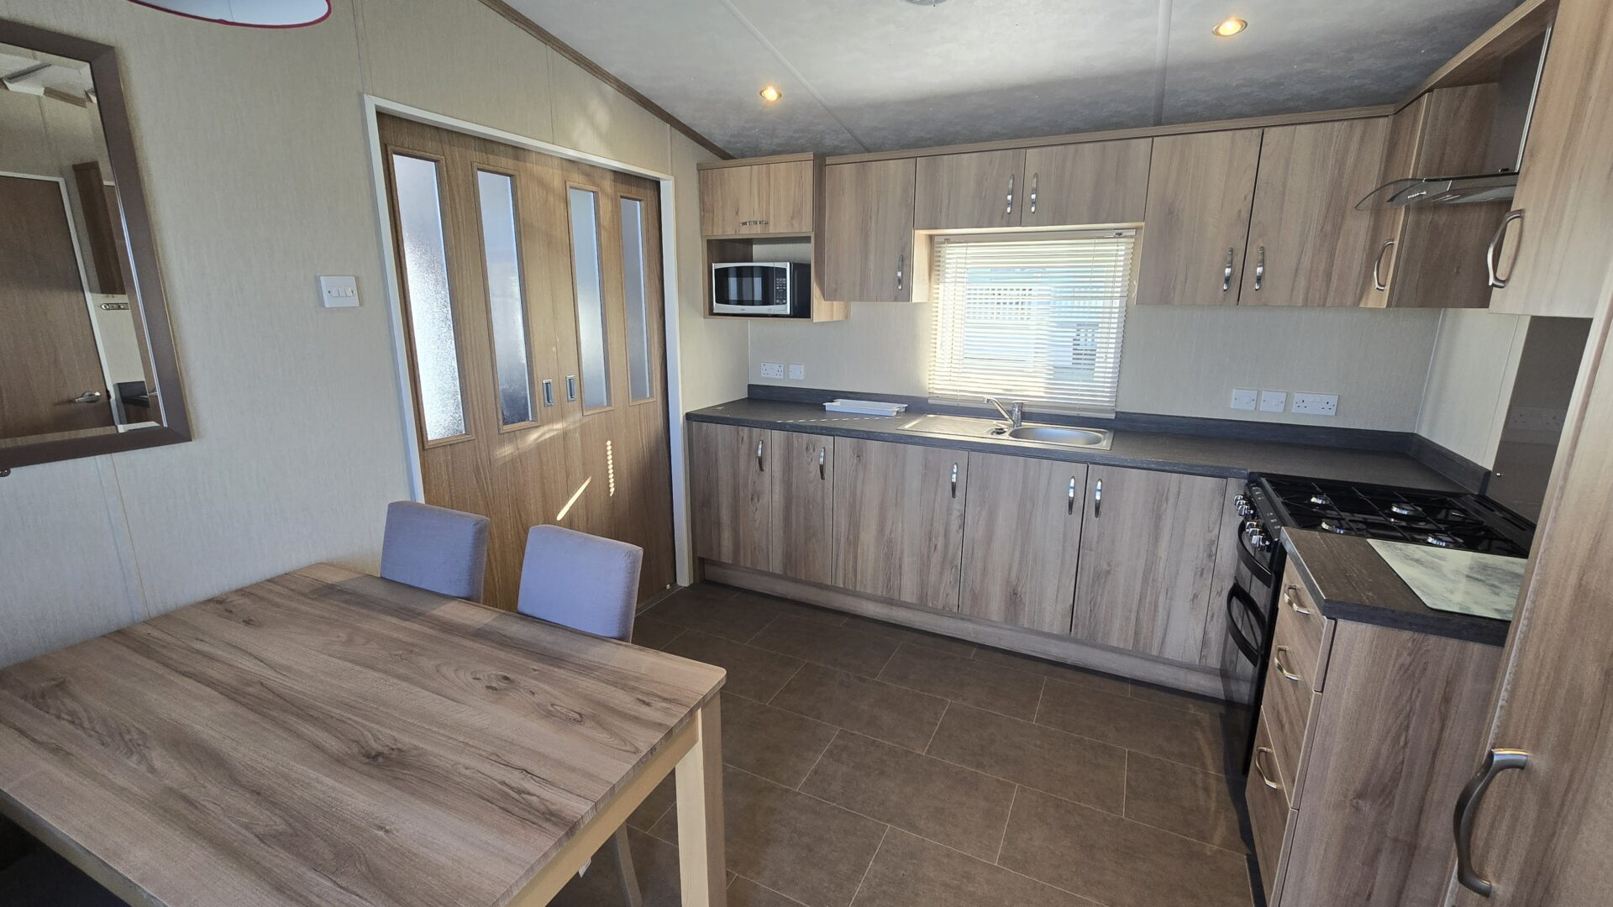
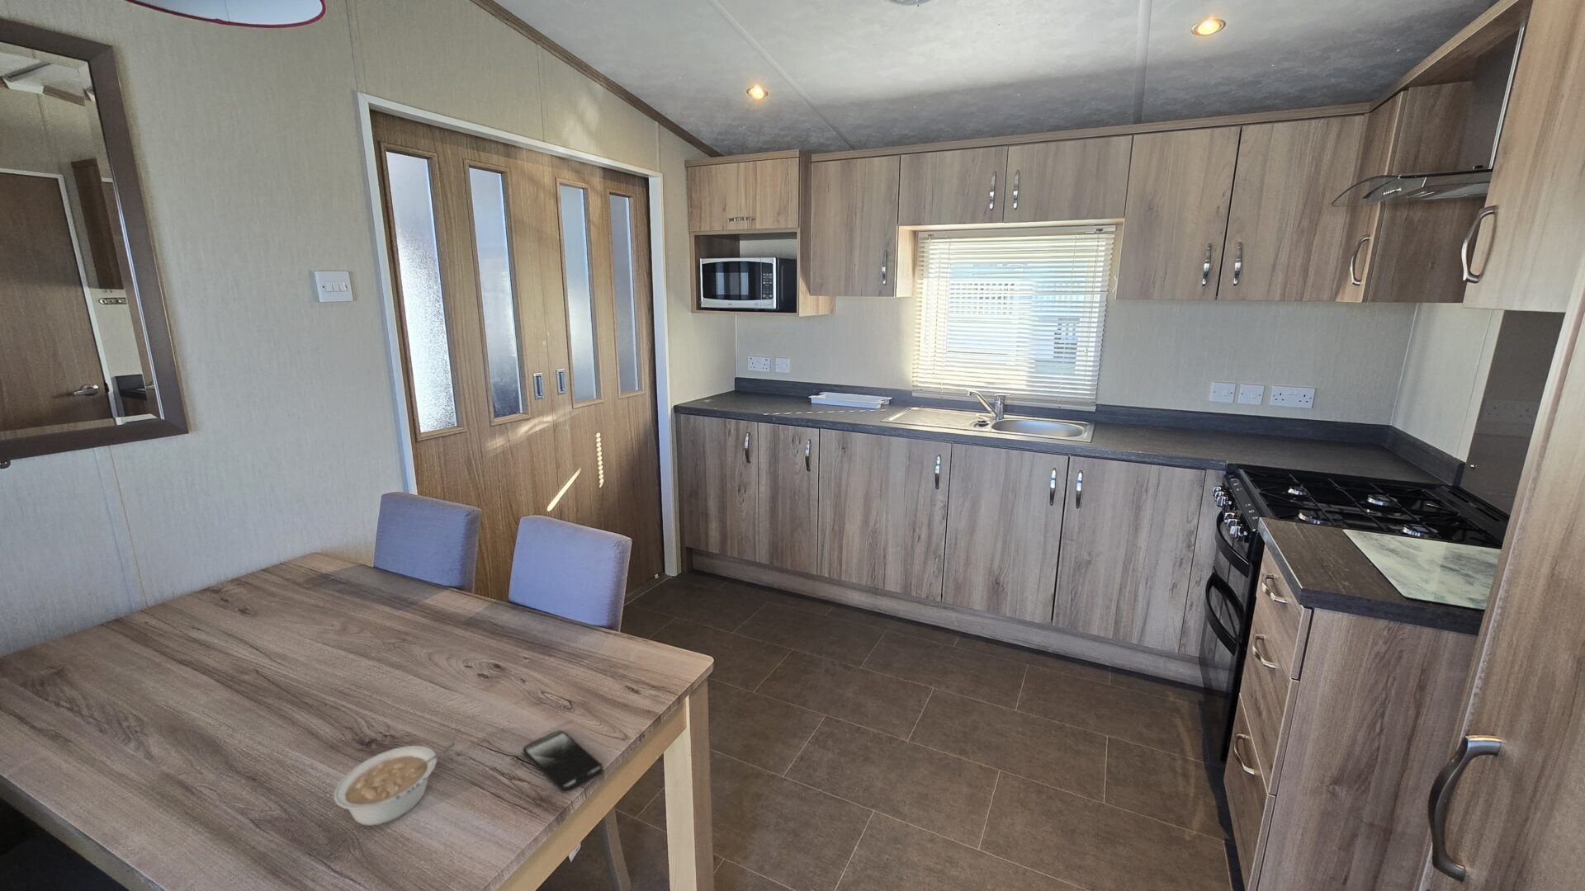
+ smartphone (562, 759)
+ legume (391, 783)
